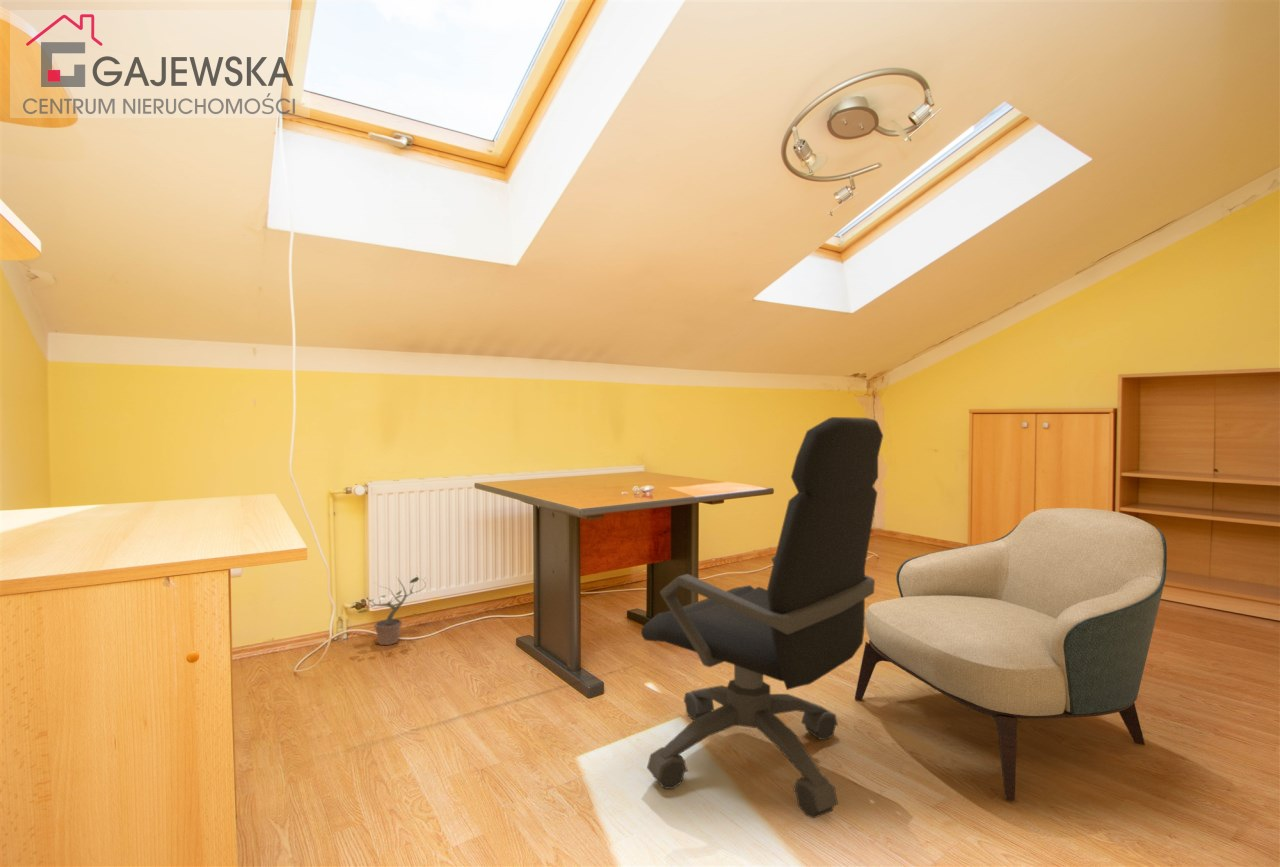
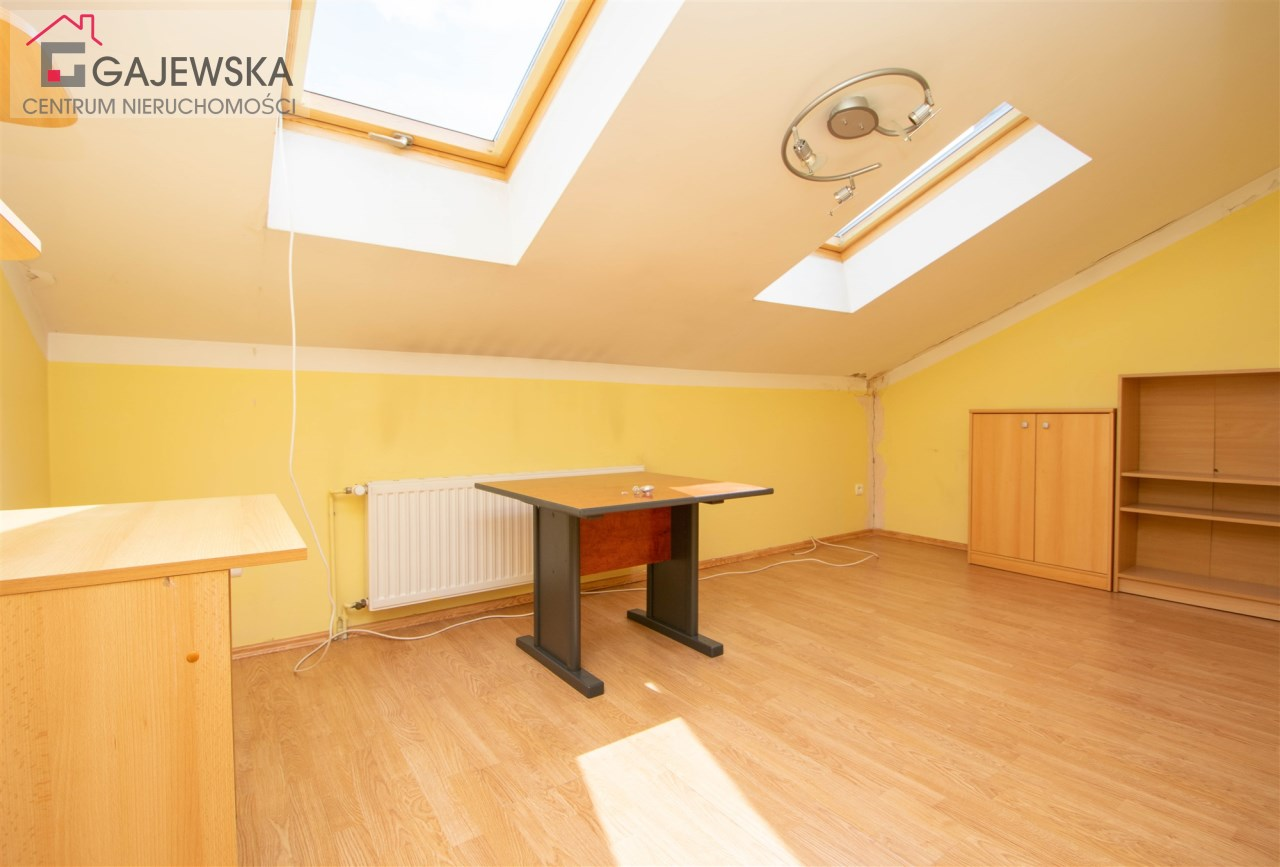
- office chair (752, 589)
- potted plant (394, 604)
- armchair (1010, 618)
